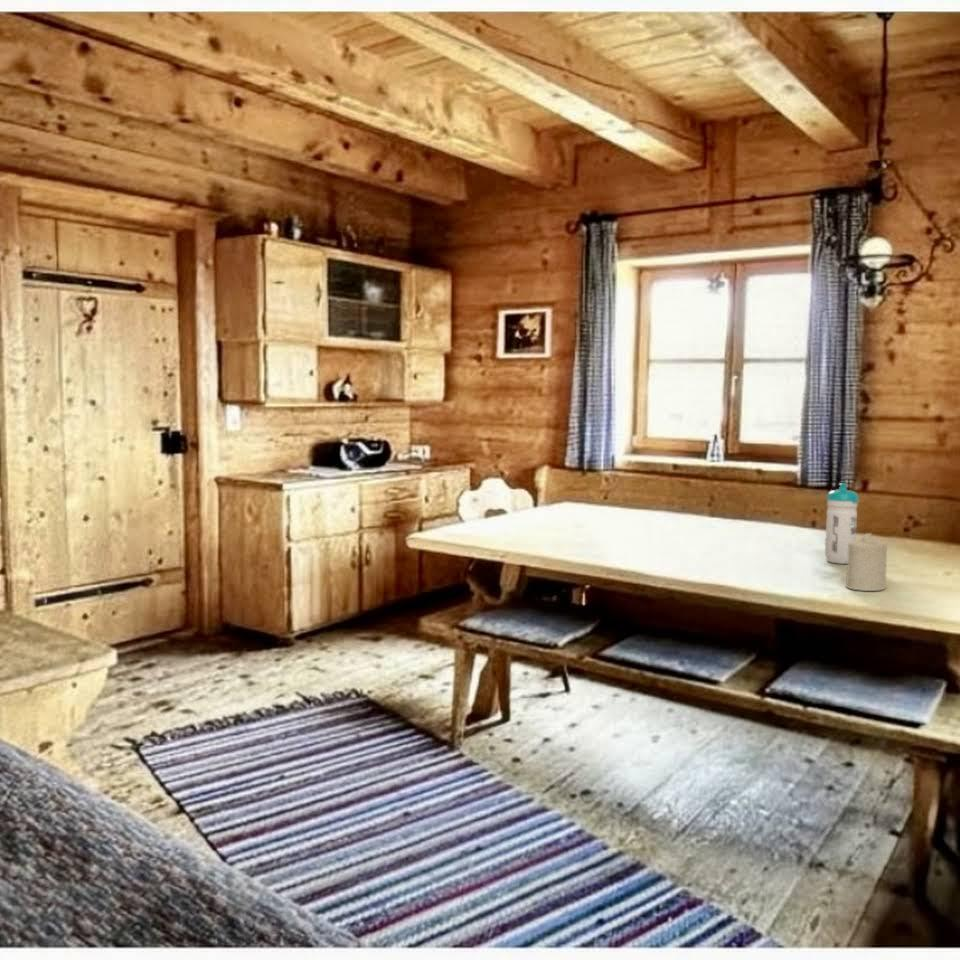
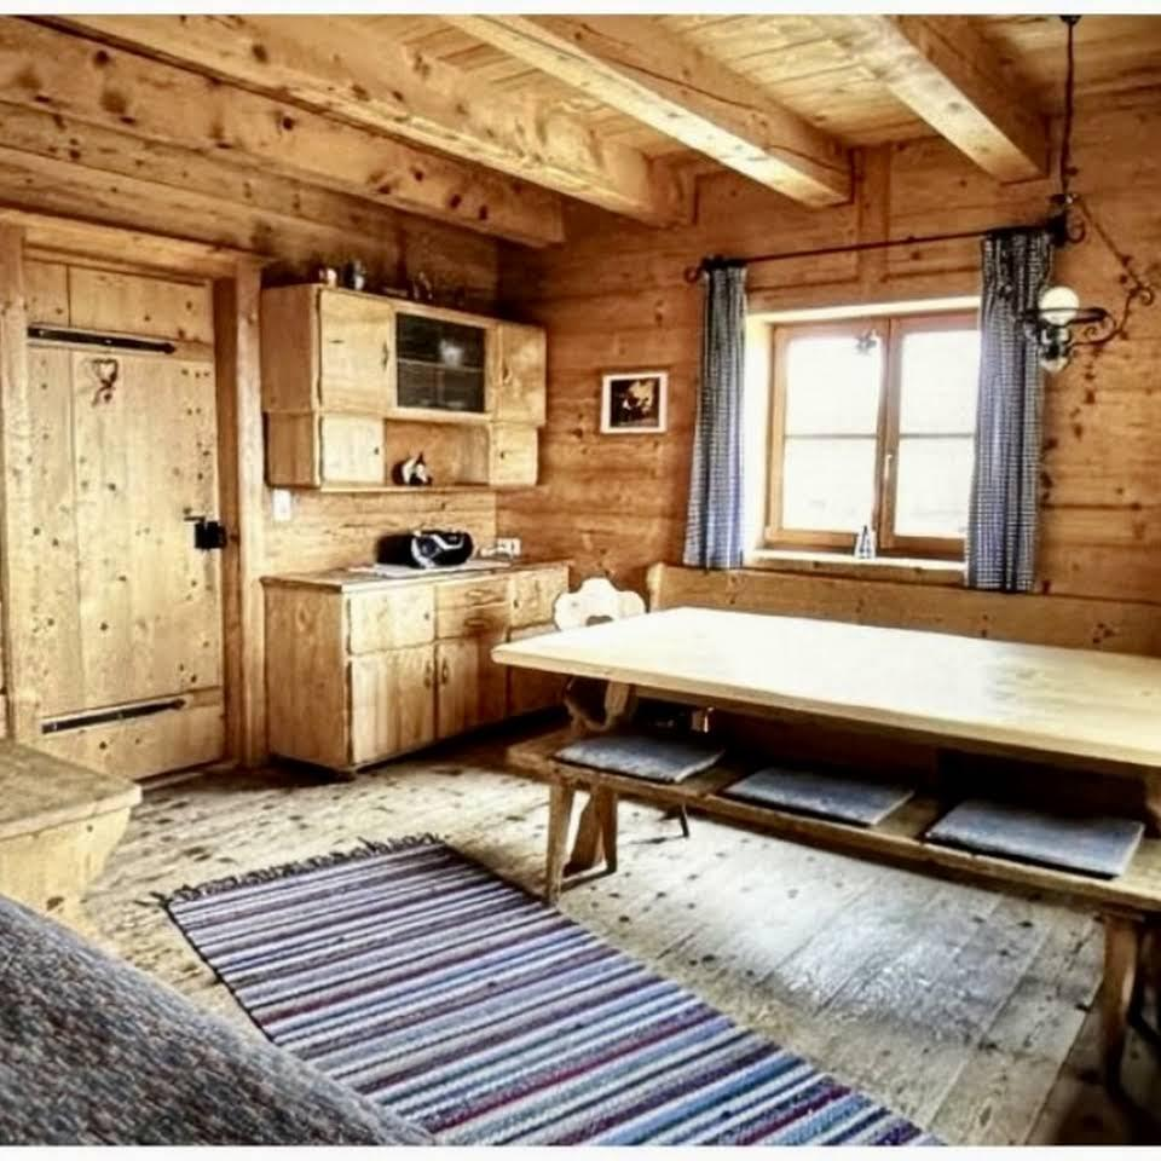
- candle (866, 560)
- water bottle (841, 522)
